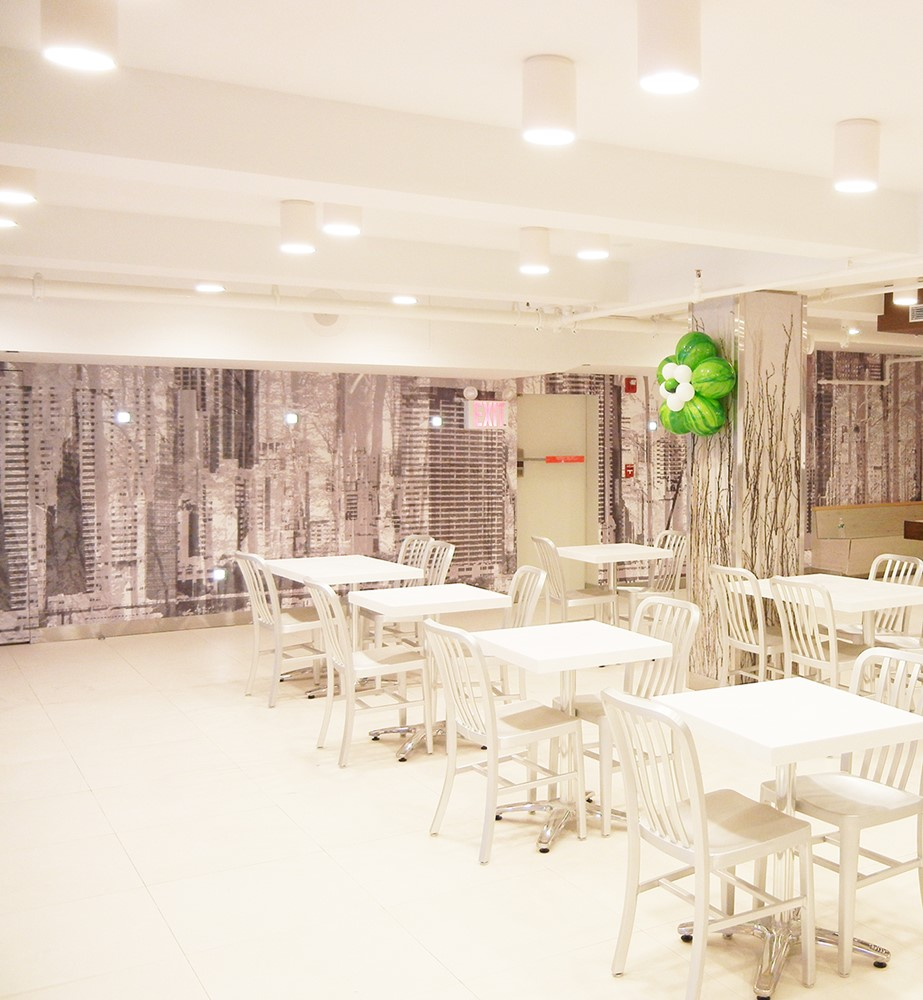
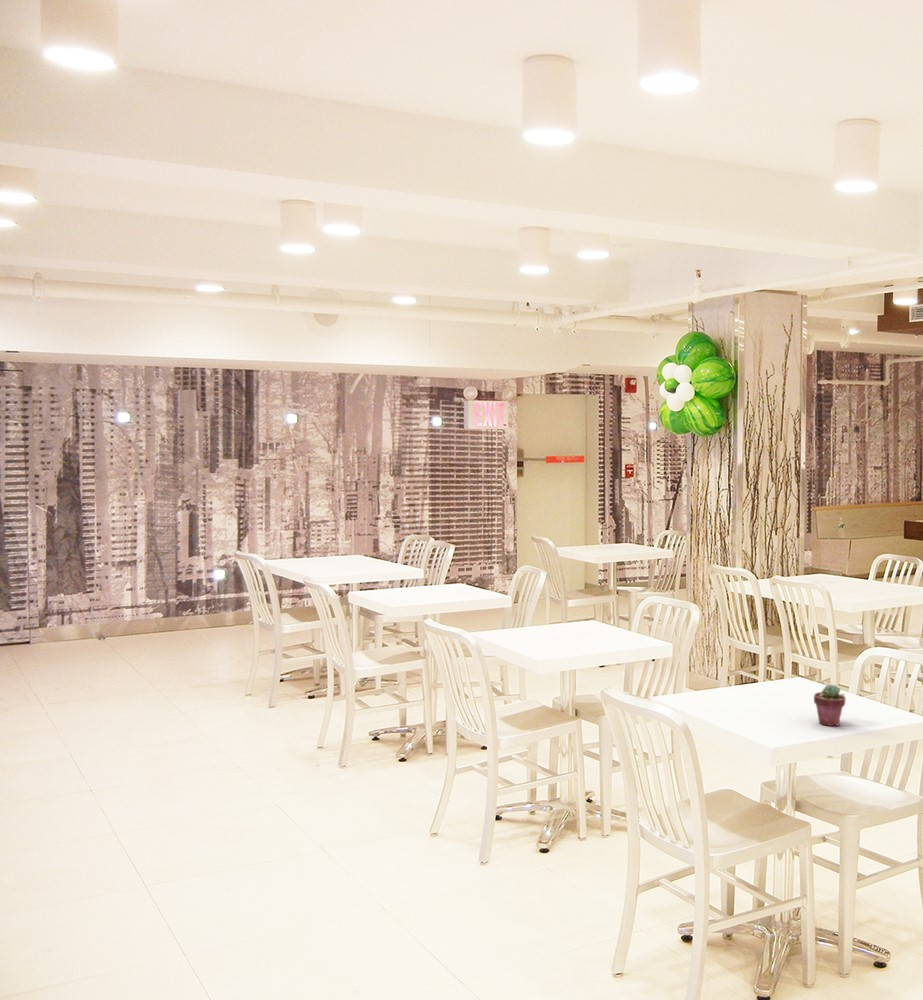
+ potted succulent (829, 703)
